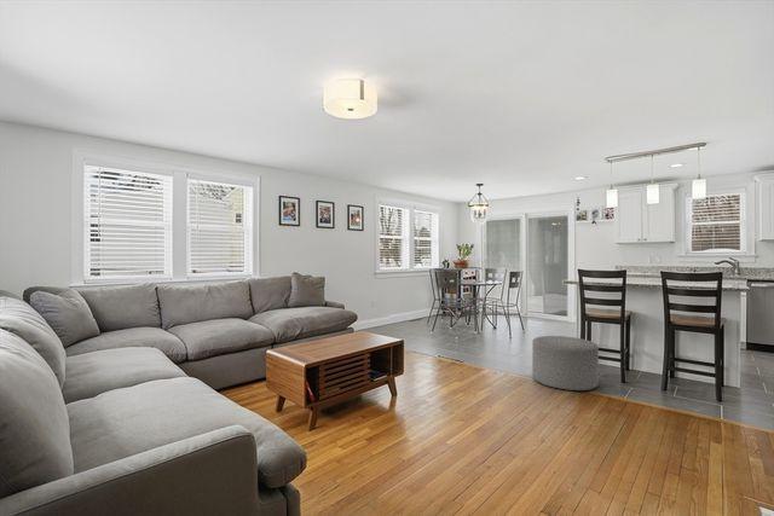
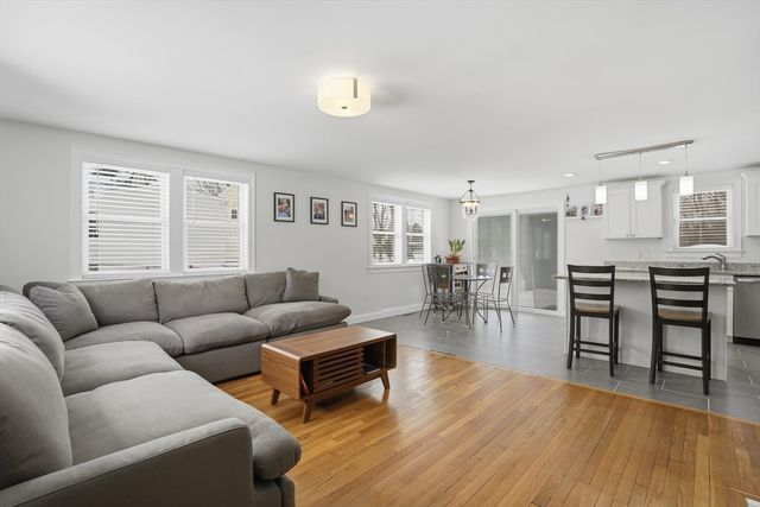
- pouf (564, 360)
